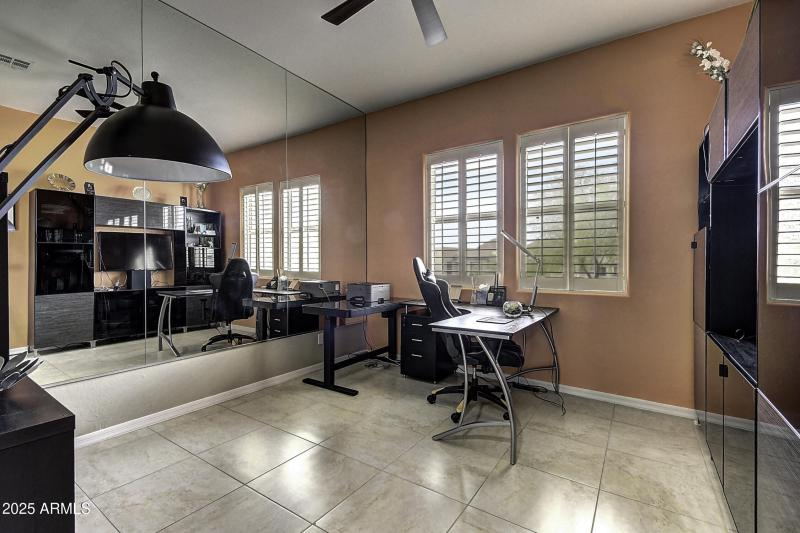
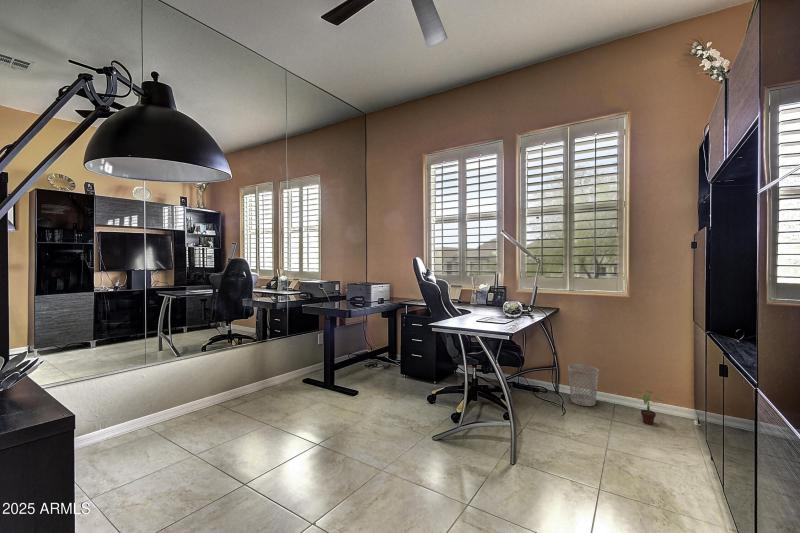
+ wastebasket (583, 385)
+ potted plant (647, 407)
